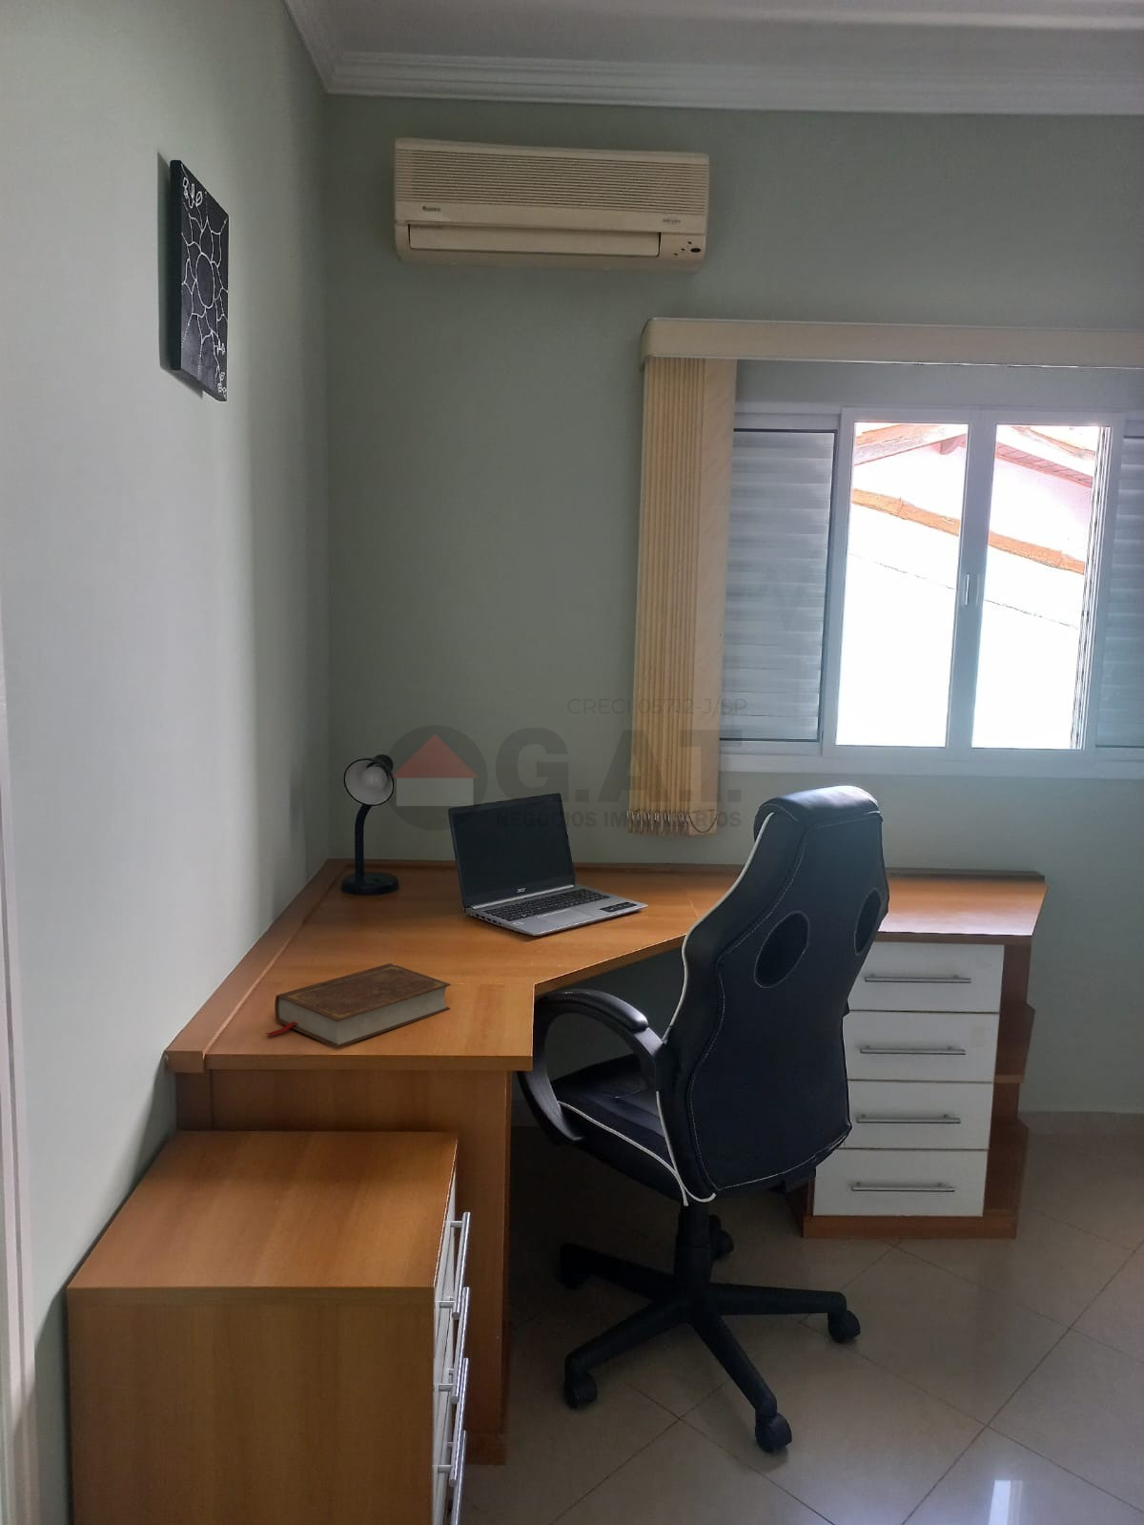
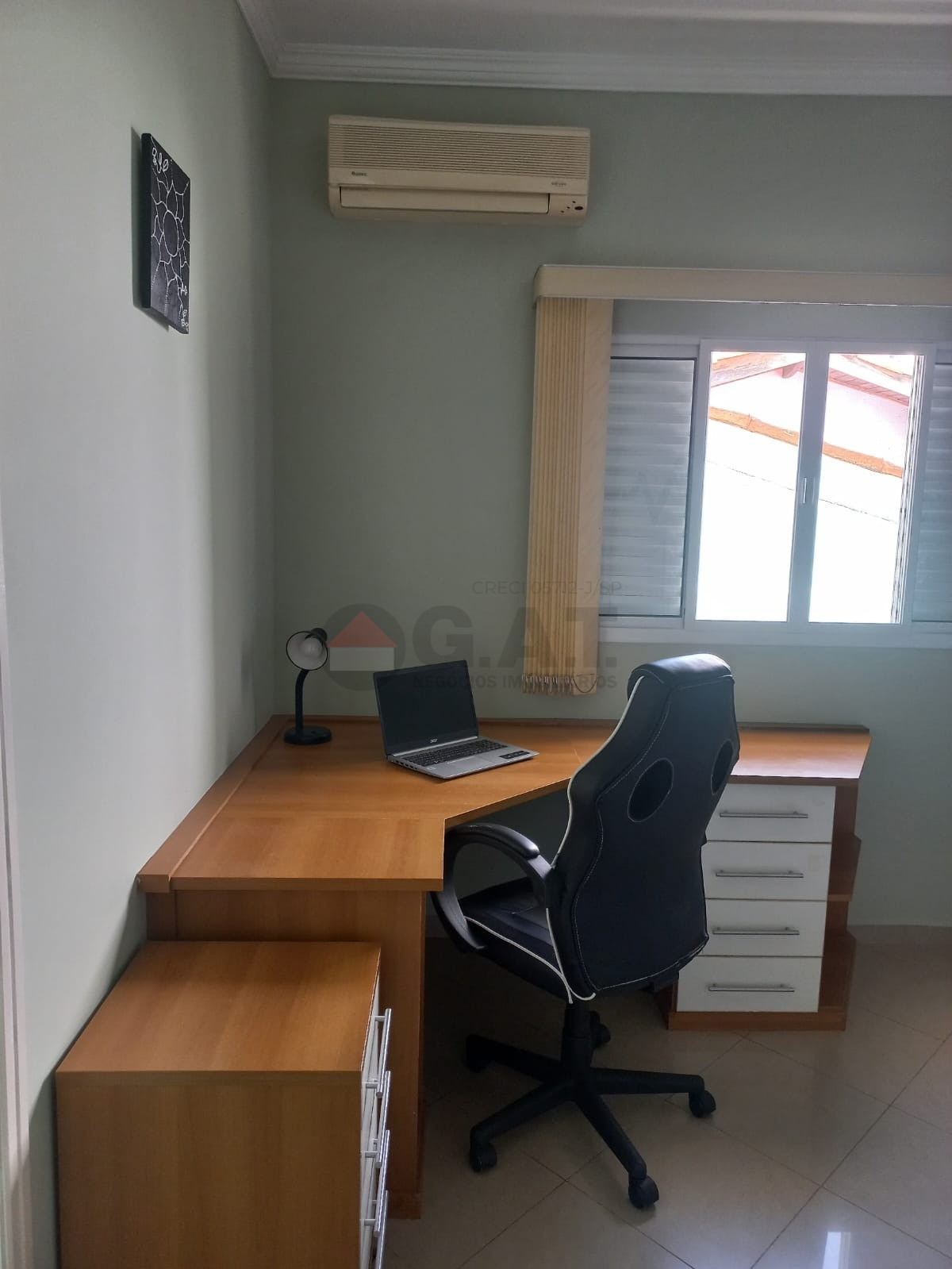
- book (364, 1001)
